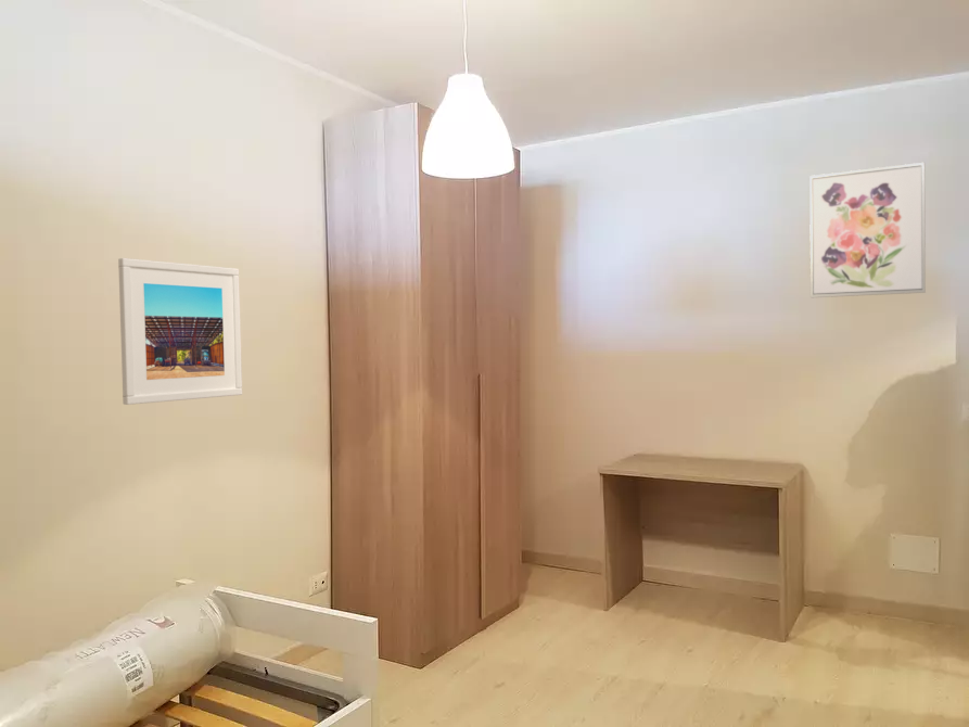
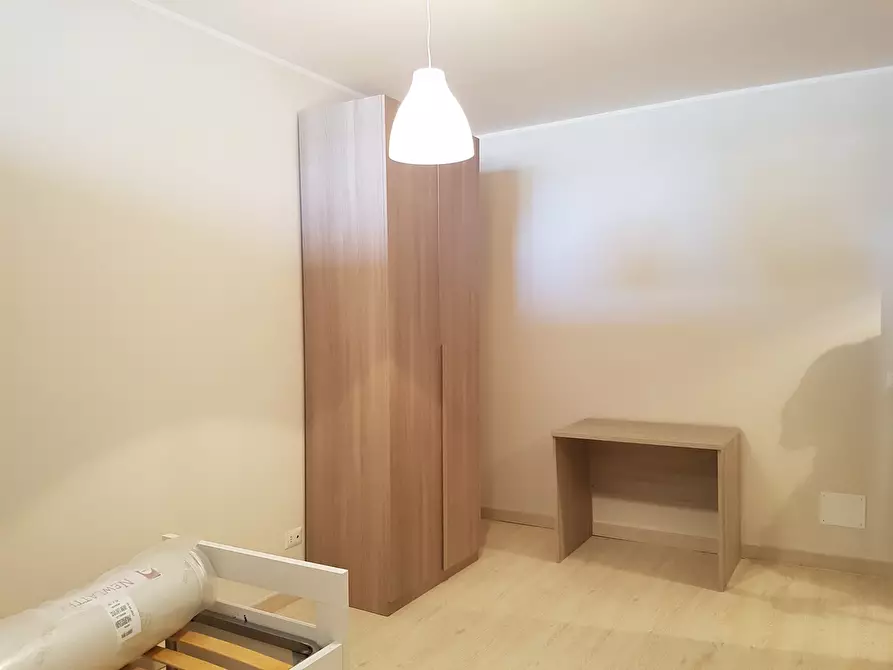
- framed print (184, 331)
- wall art (865, 232)
